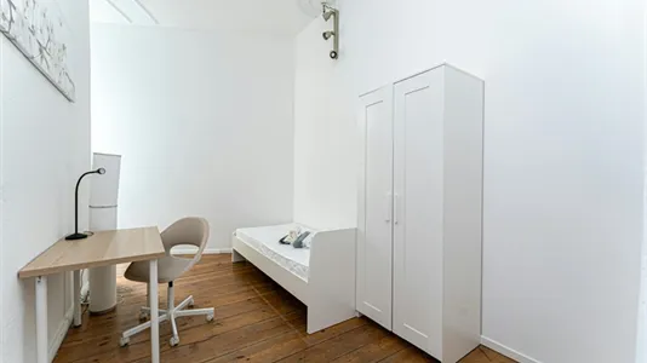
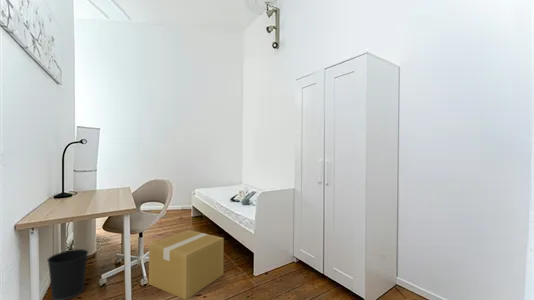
+ wastebasket (68, 274)
+ cardboard box (187, 260)
